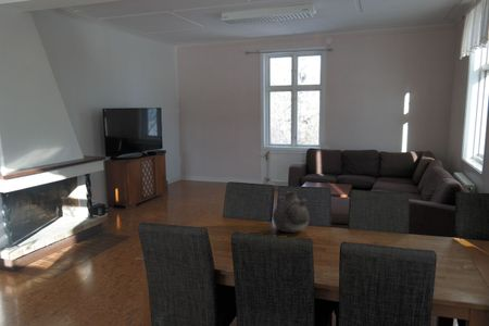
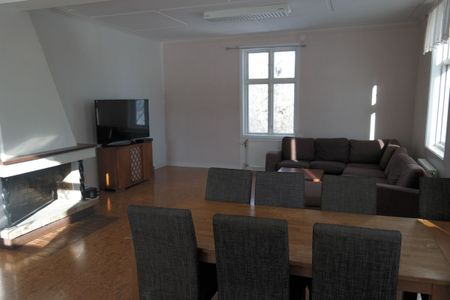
- vase (290, 211)
